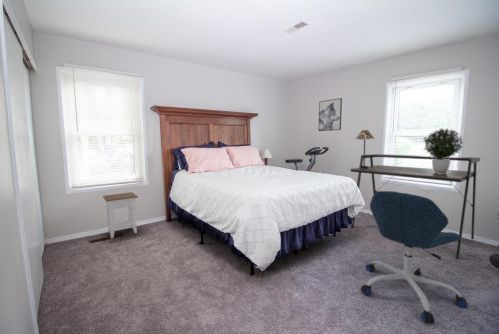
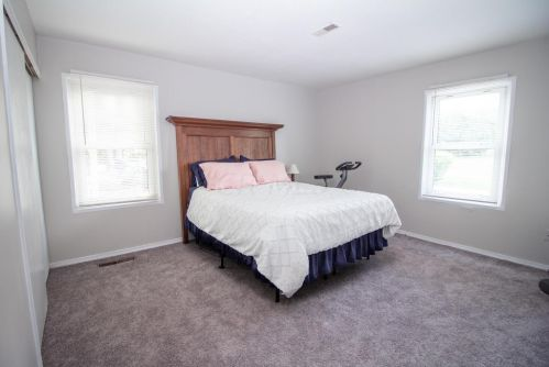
- potted plant (441, 150)
- nightstand (121, 207)
- wall art (329, 115)
- office chair (410, 240)
- table lamp (364, 149)
- desk (411, 177)
